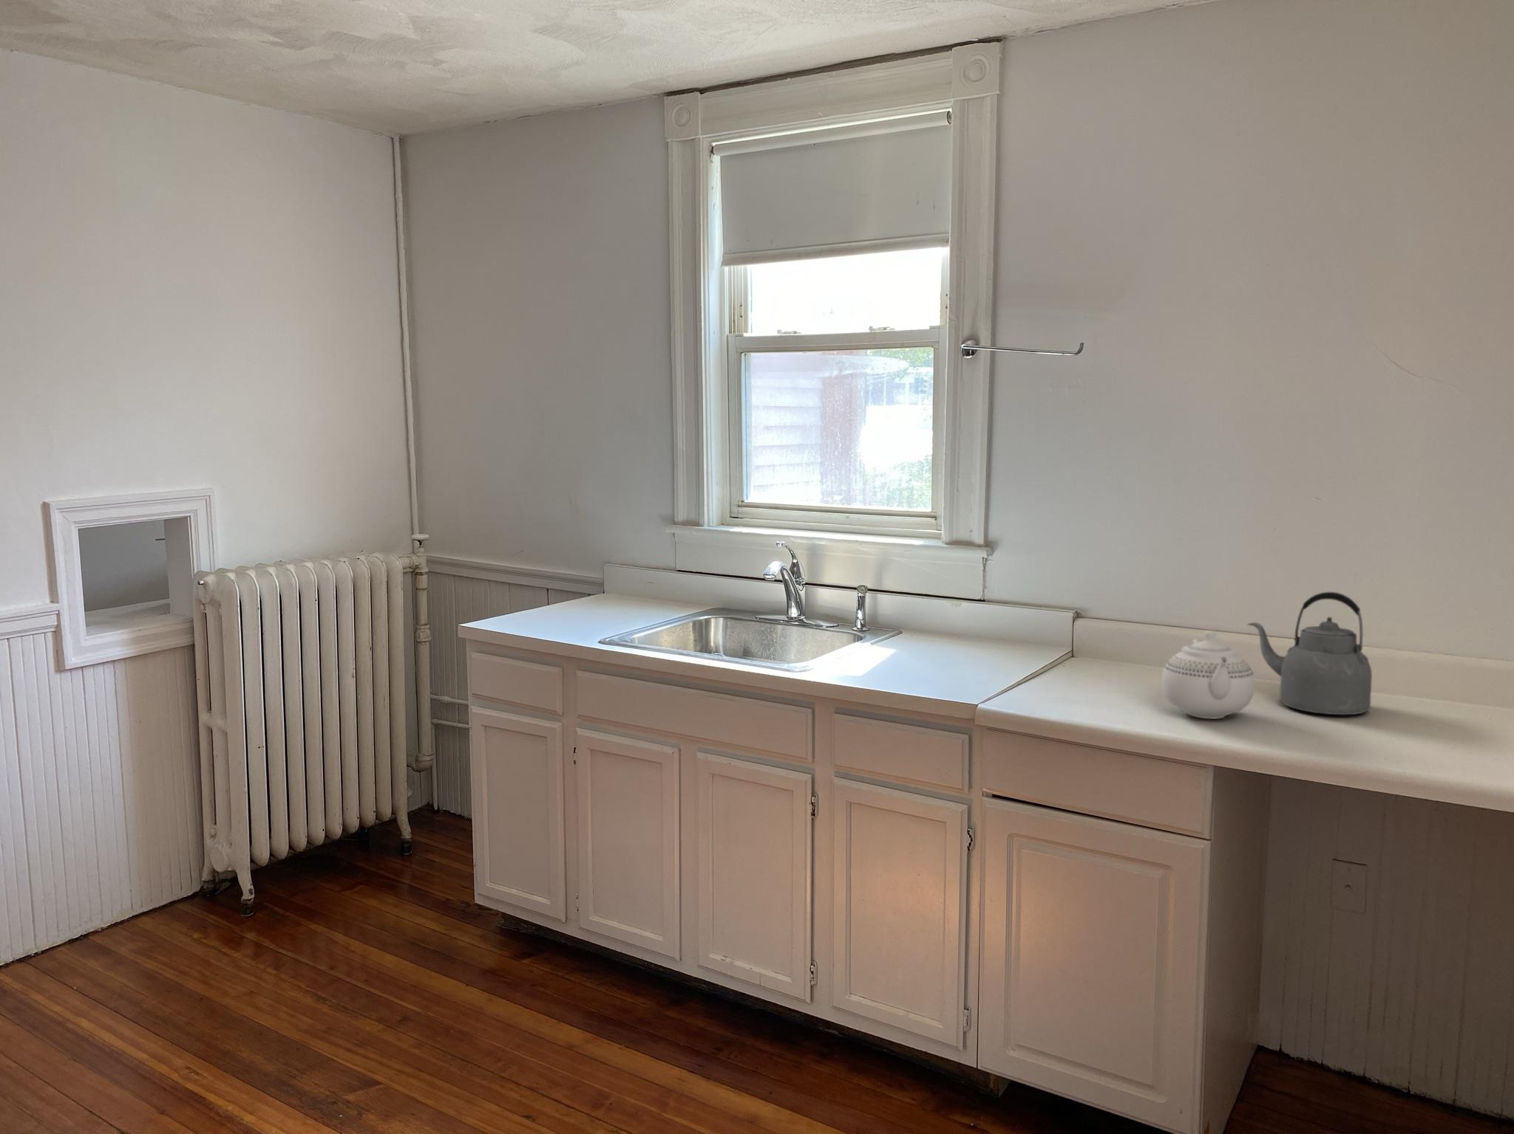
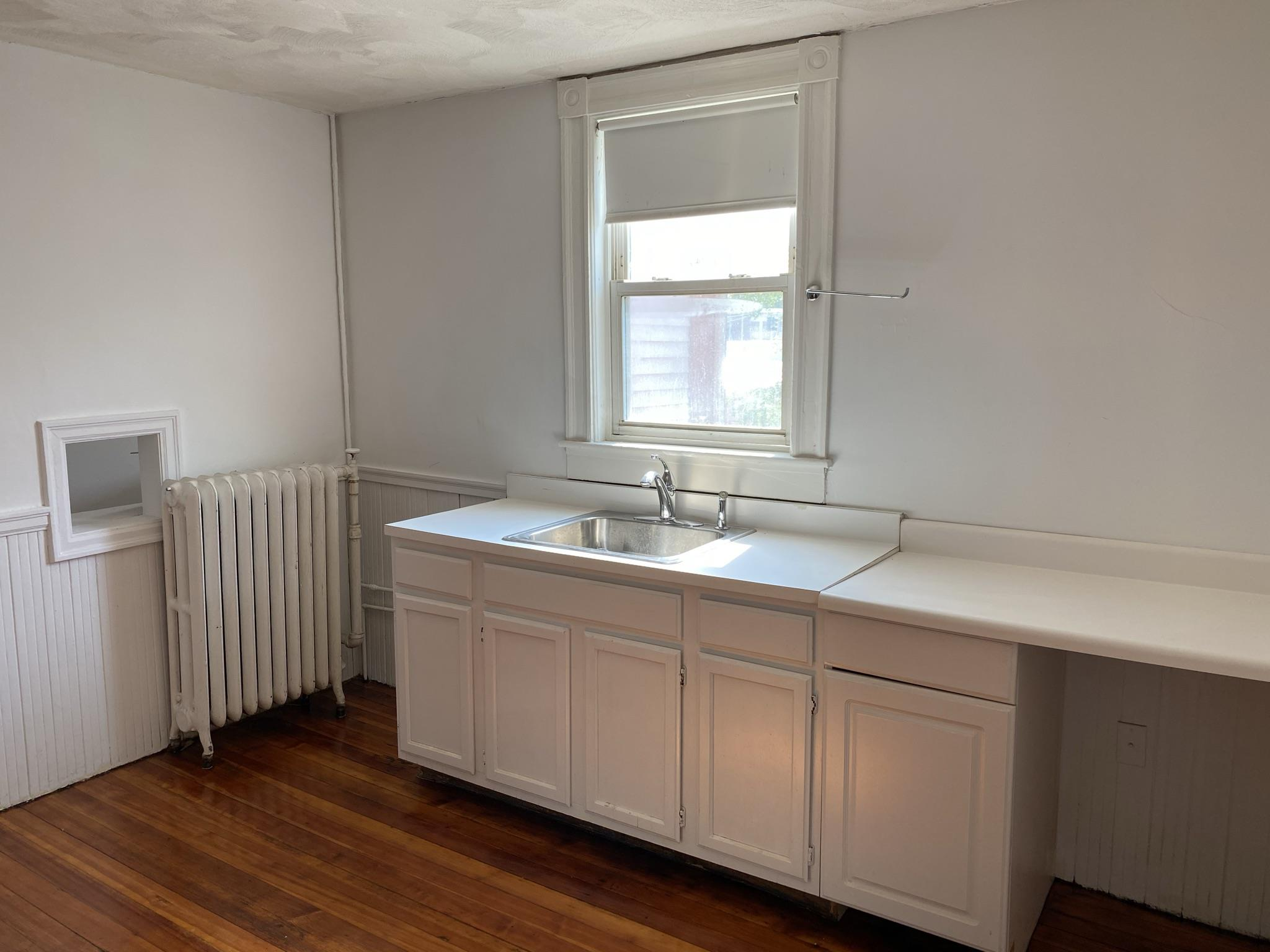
- teapot (1208, 672)
- kettle (1307, 647)
